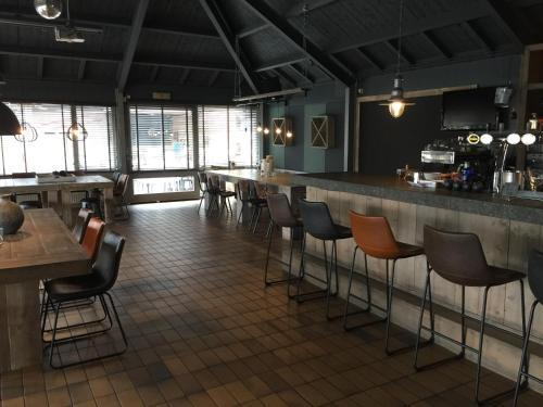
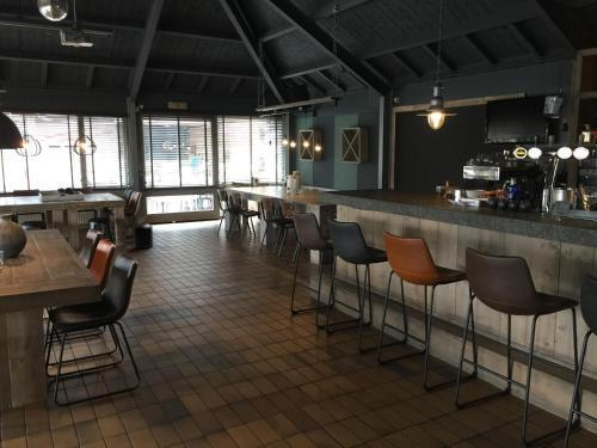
+ trash can (143, 231)
